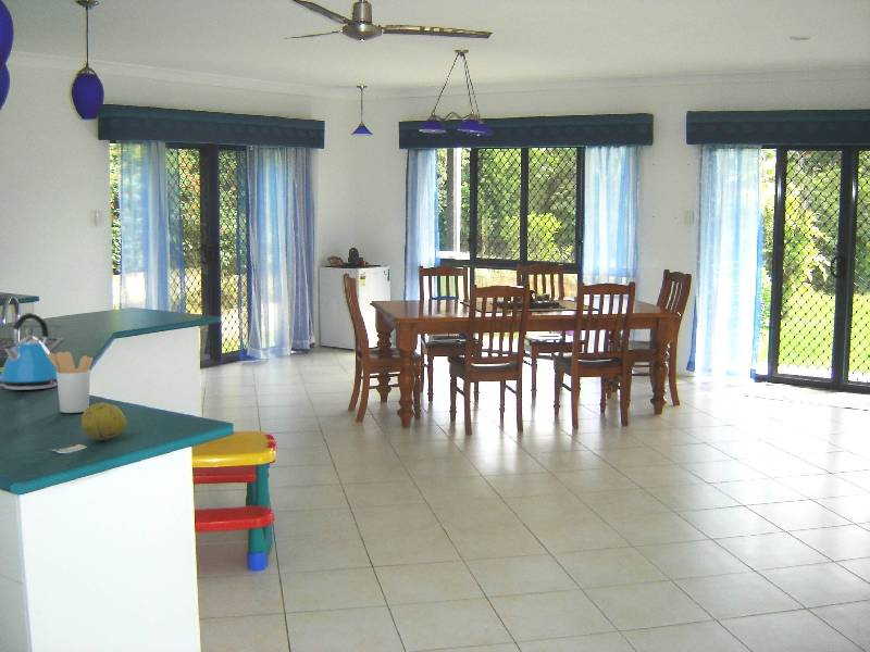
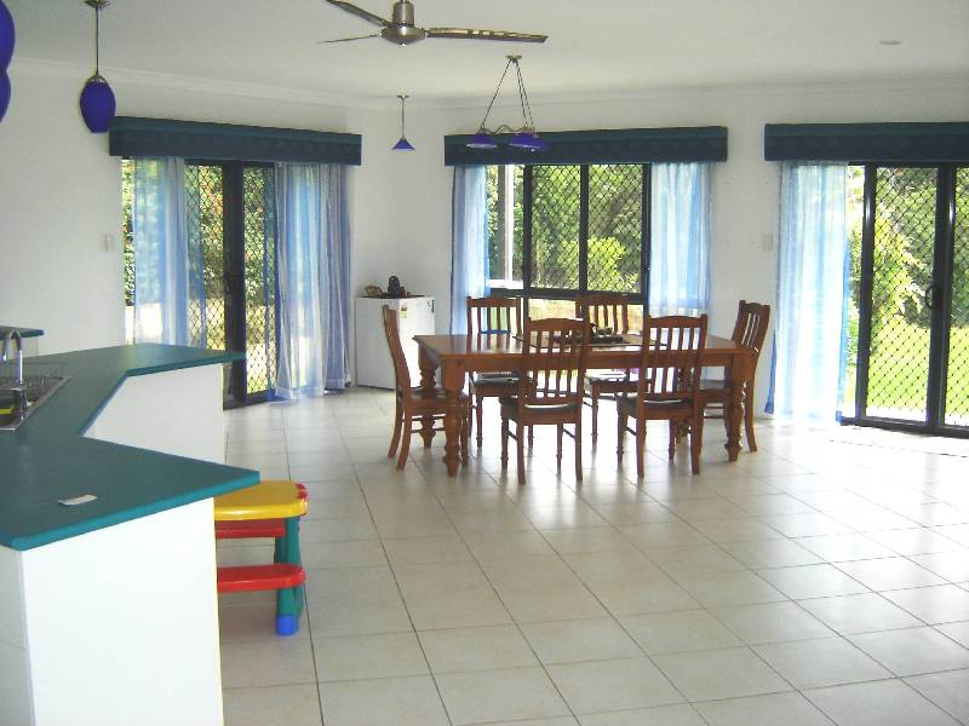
- fruit (103, 422)
- kettle (32, 349)
- utensil holder (69, 380)
